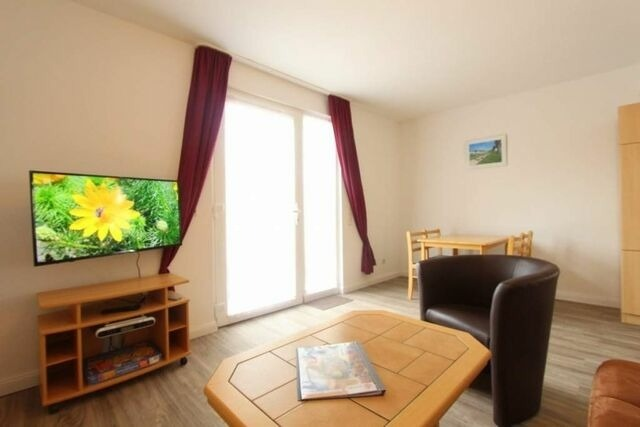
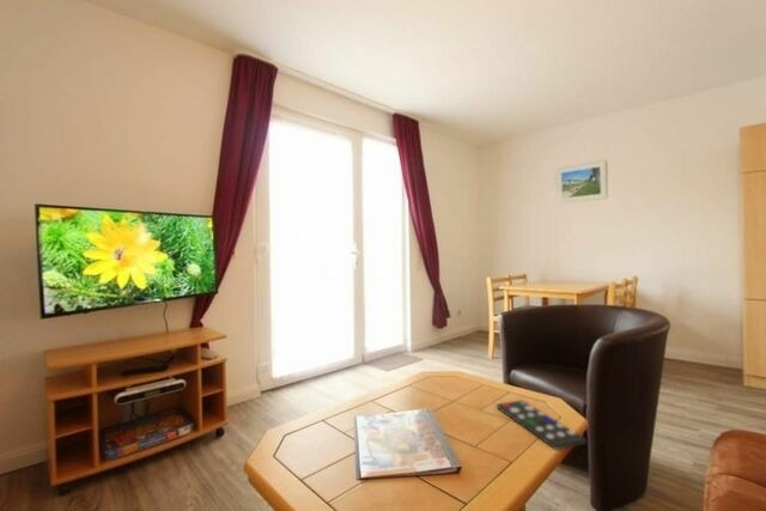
+ remote control (536, 420)
